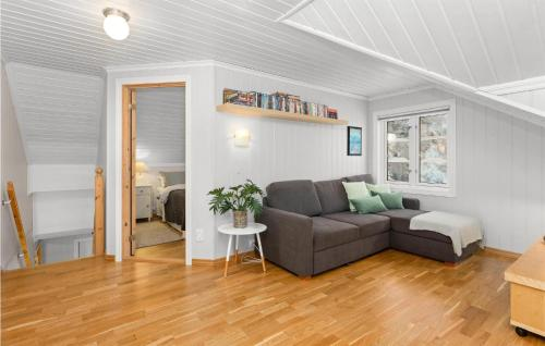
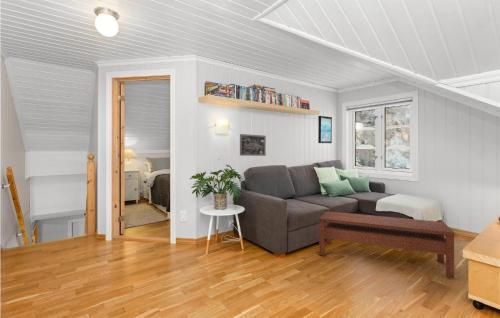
+ coffee table (379, 239)
+ wall art (253, 145)
